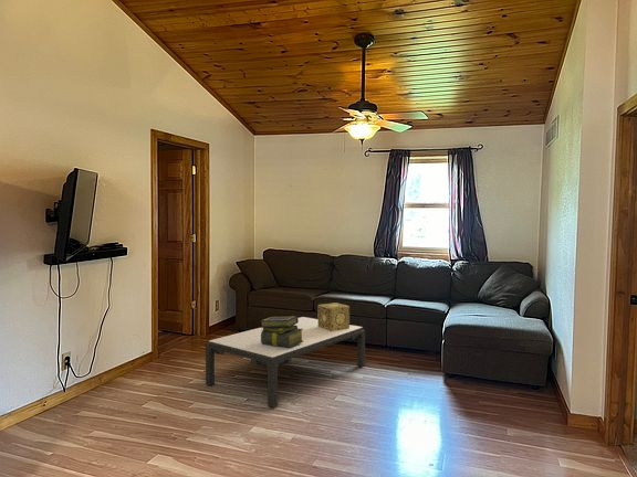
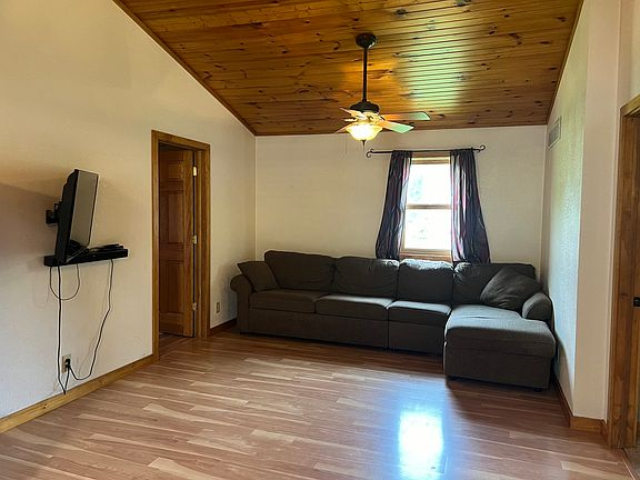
- coffee table (290, 353)
- stack of books (280, 330)
- decorative box (333, 316)
